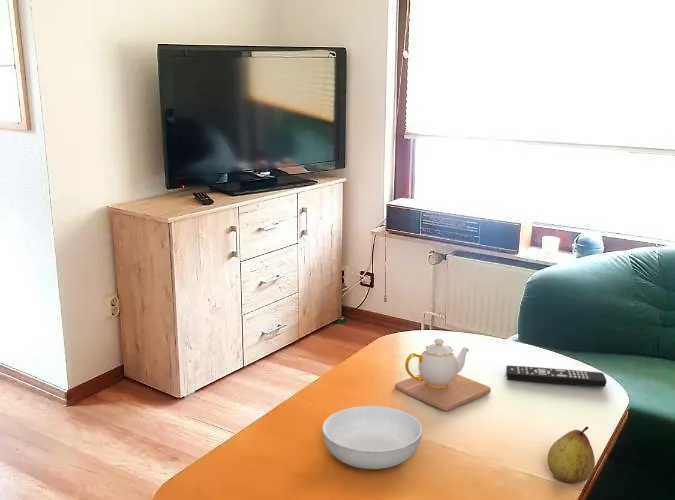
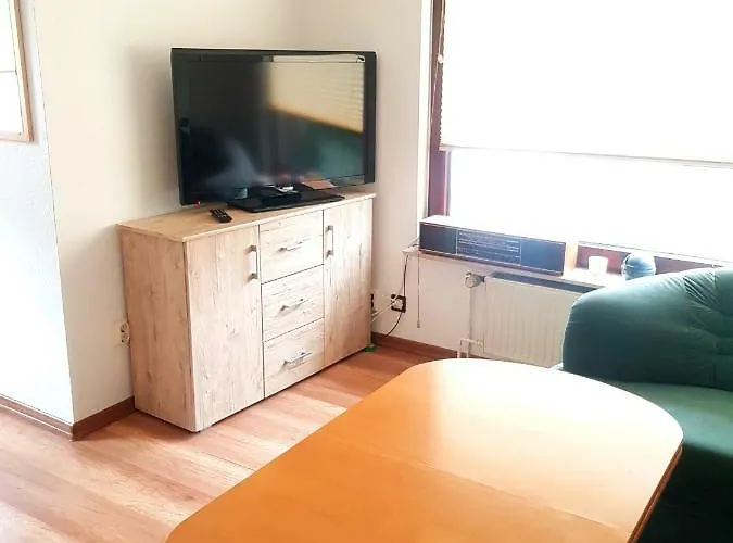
- teapot (443, 365)
- remote control (554, 376)
- serving bowl (371, 441)
- fruit (571, 450)
